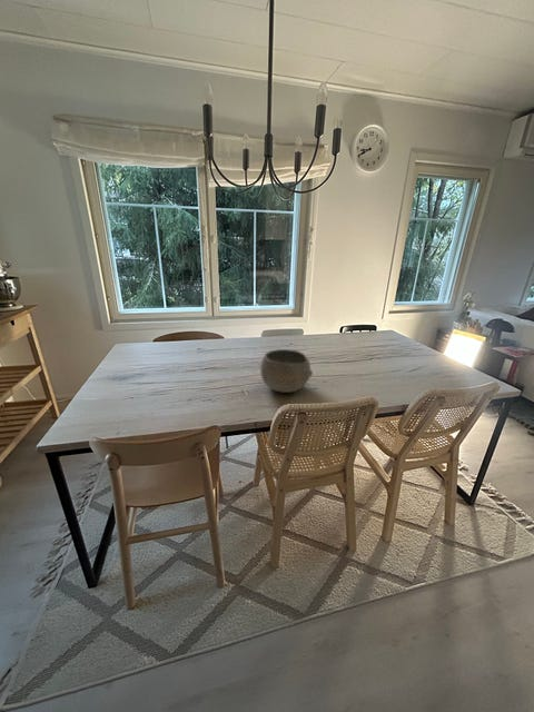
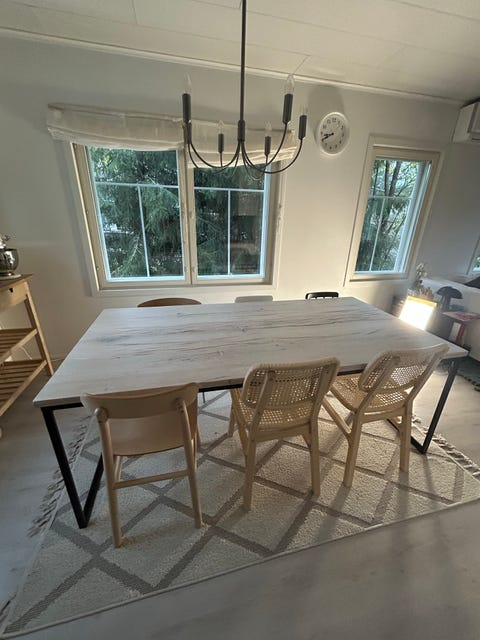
- bowl (286, 372)
